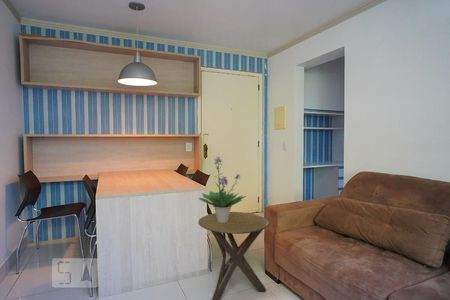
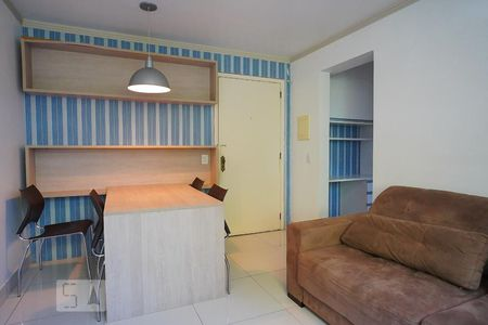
- side table (233, 254)
- potted plant (221, 189)
